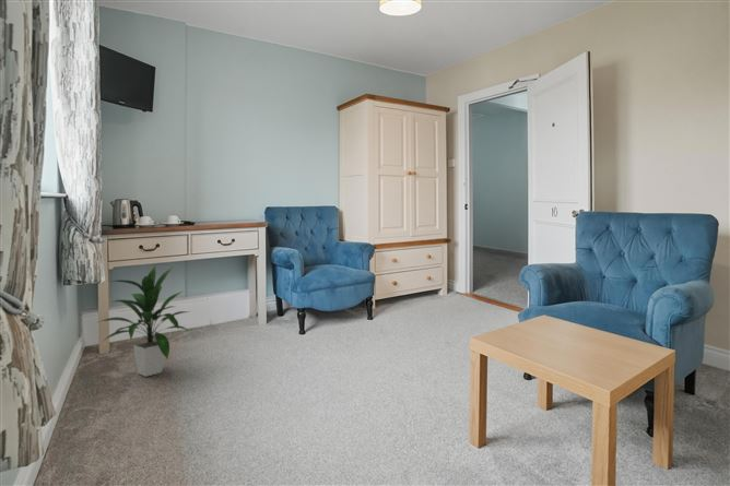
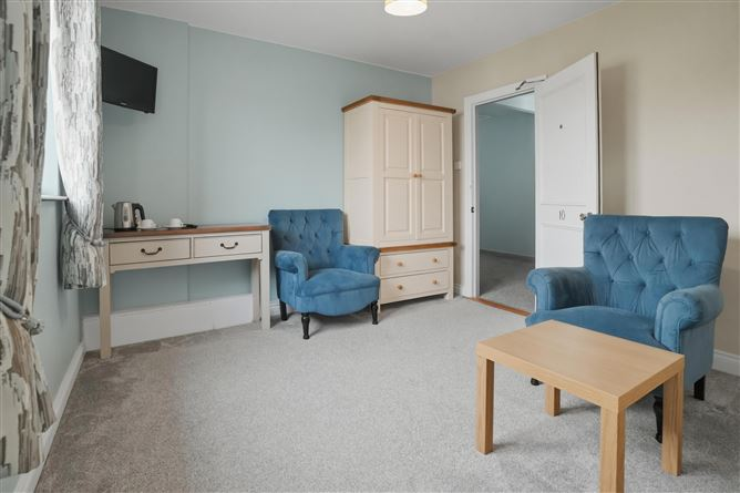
- indoor plant (149, 320)
